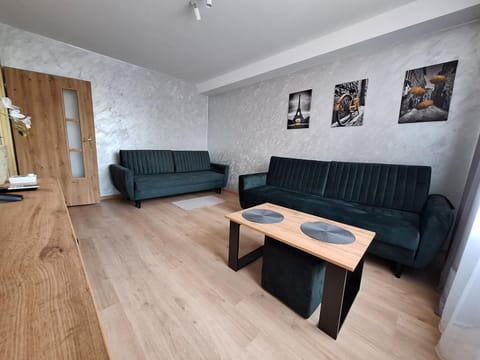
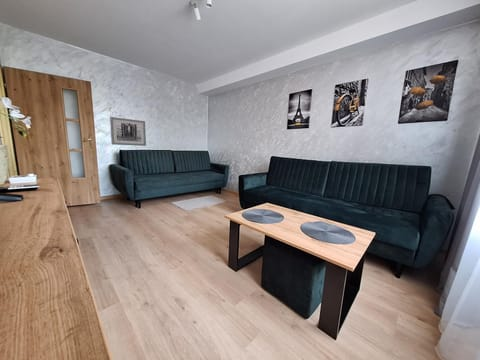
+ wall art (129, 132)
